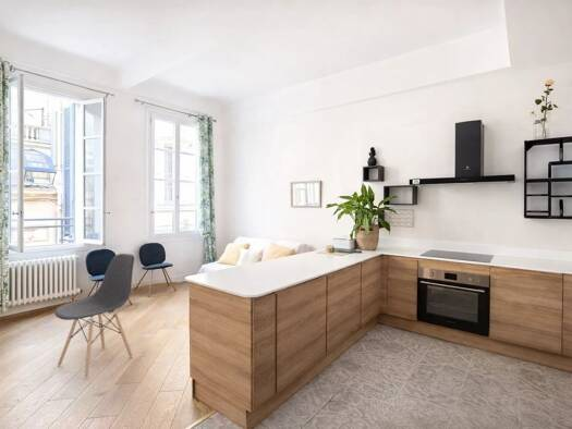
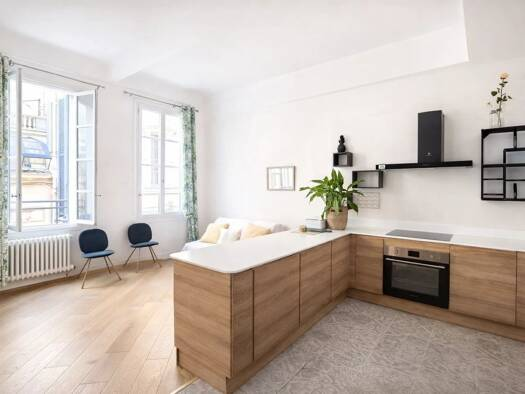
- chair (97, 308)
